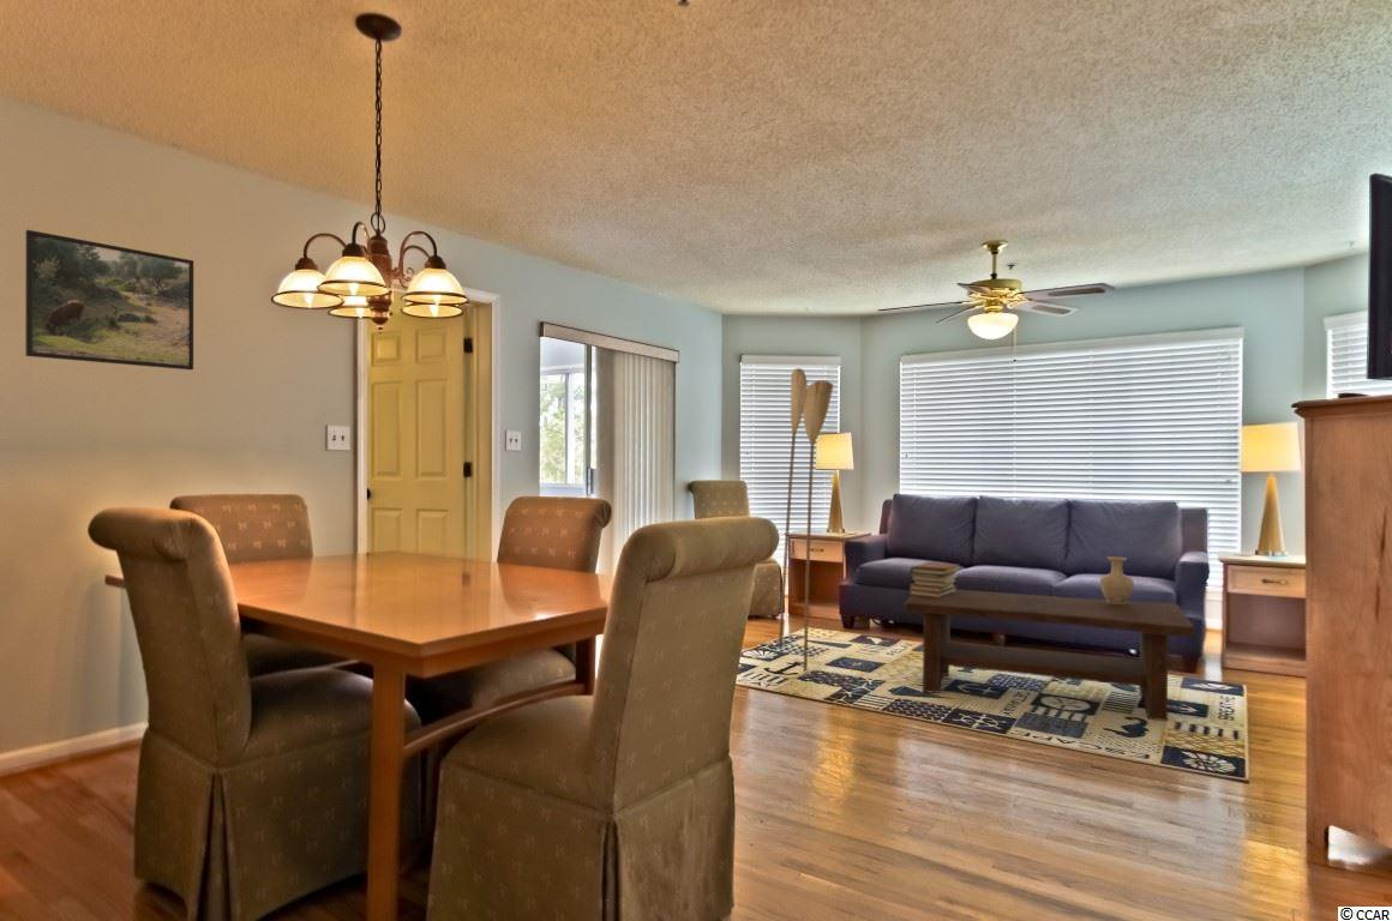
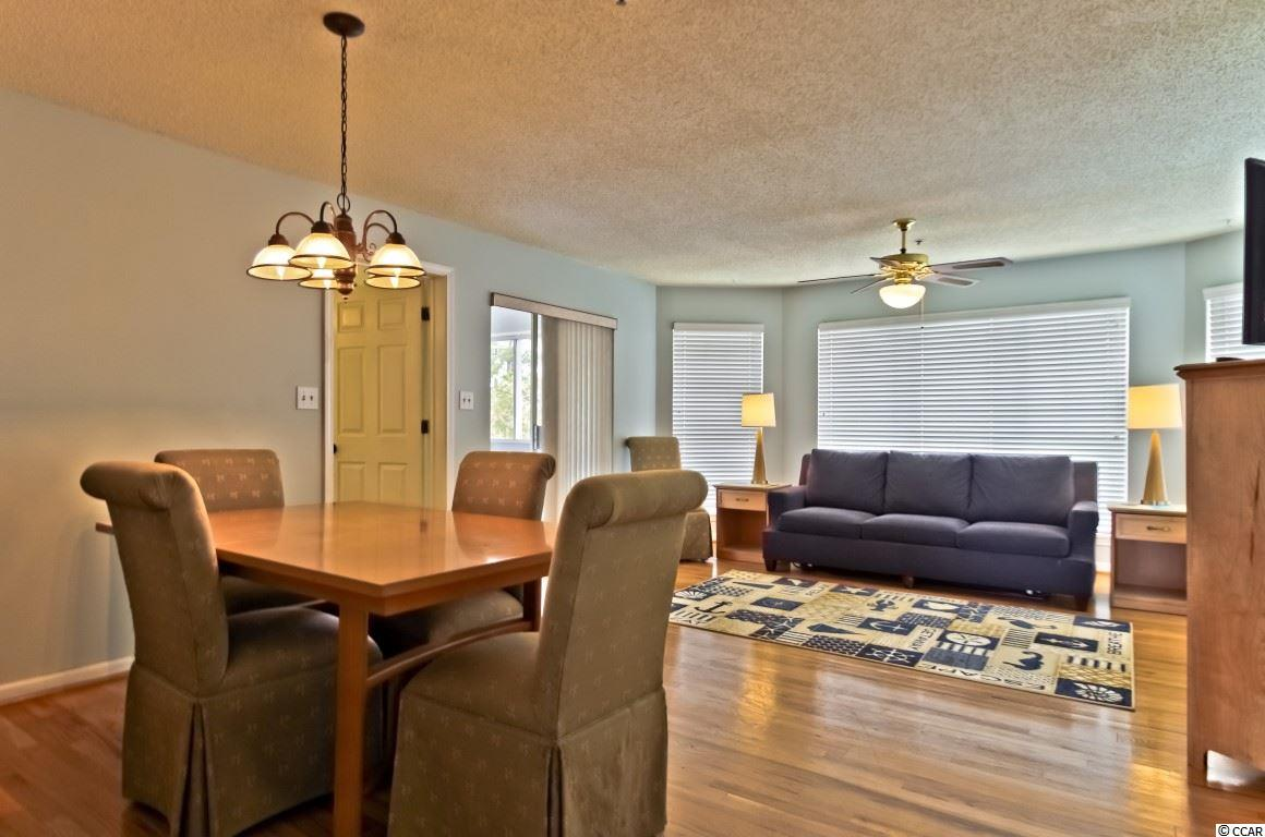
- coffee table (1039, 650)
- book stack (935, 578)
- floor lamp (810, 519)
- vase (1116, 579)
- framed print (115, 305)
